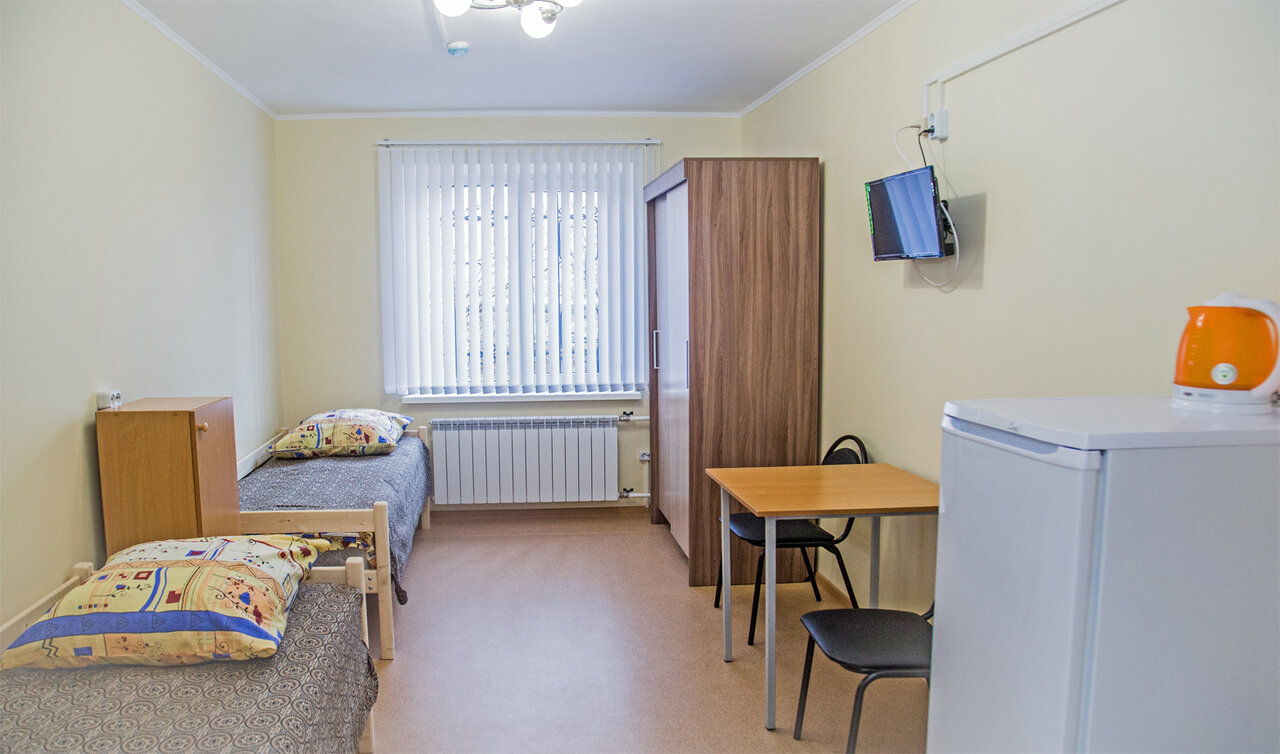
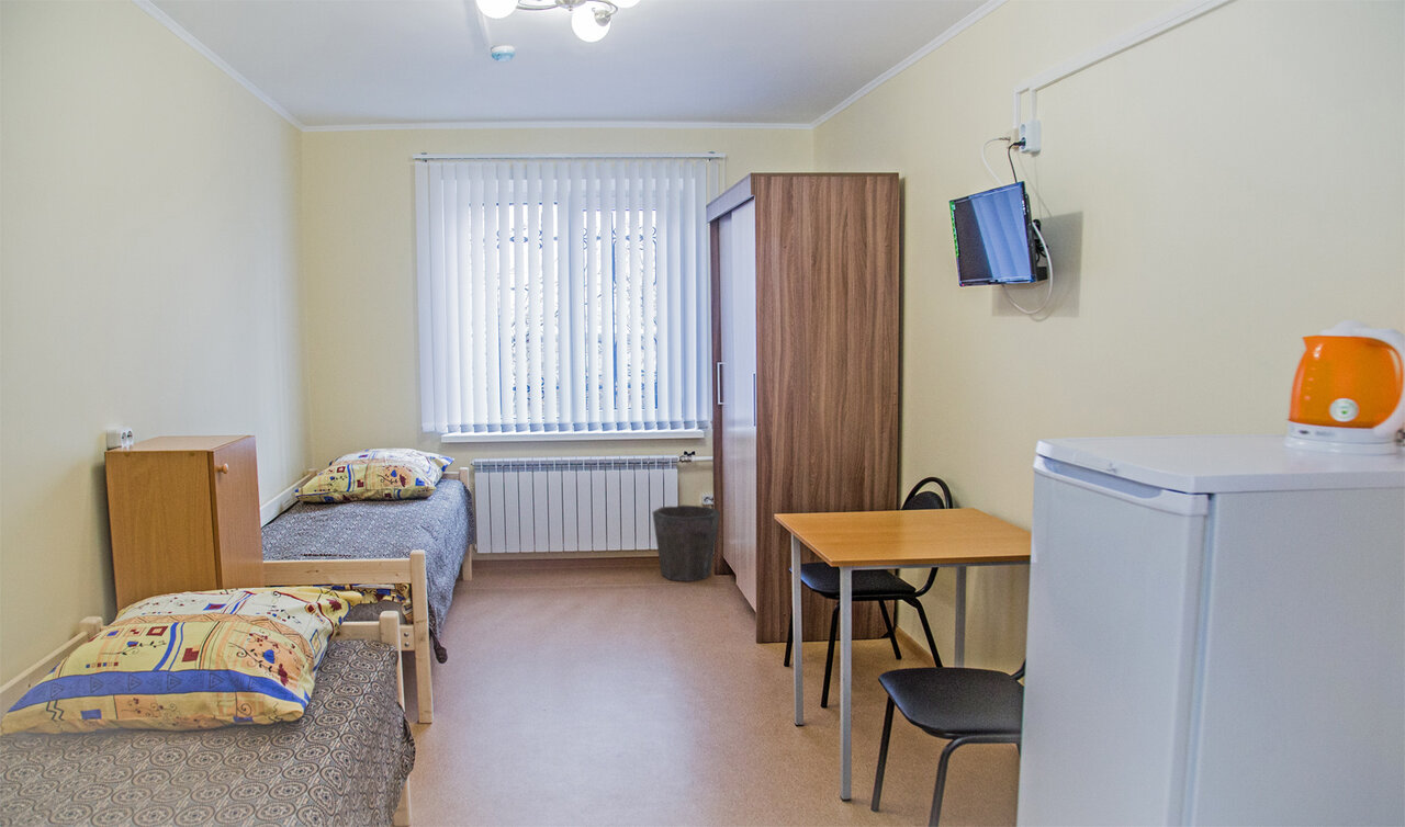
+ waste bin (686, 543)
